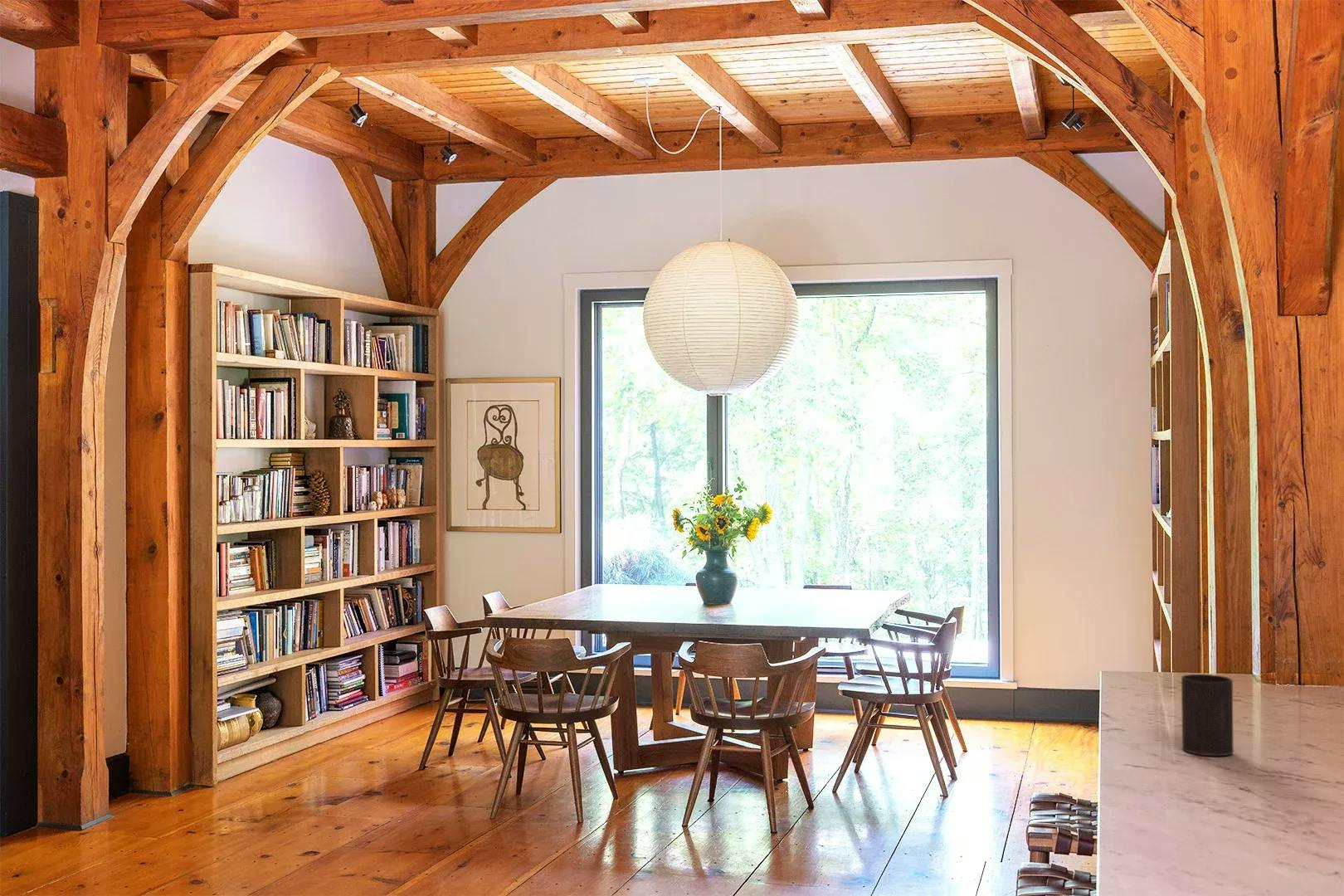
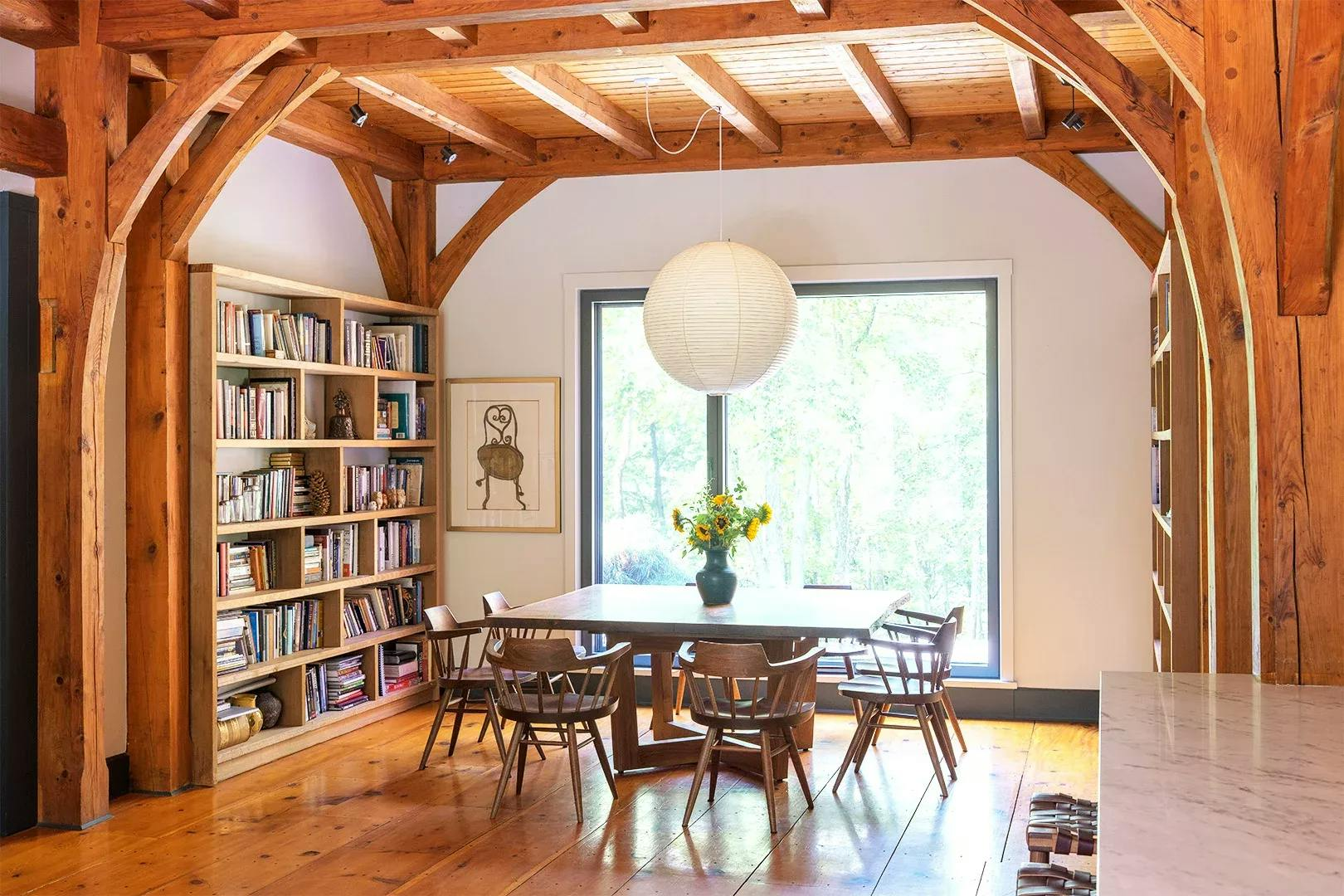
- cup (1206, 714)
